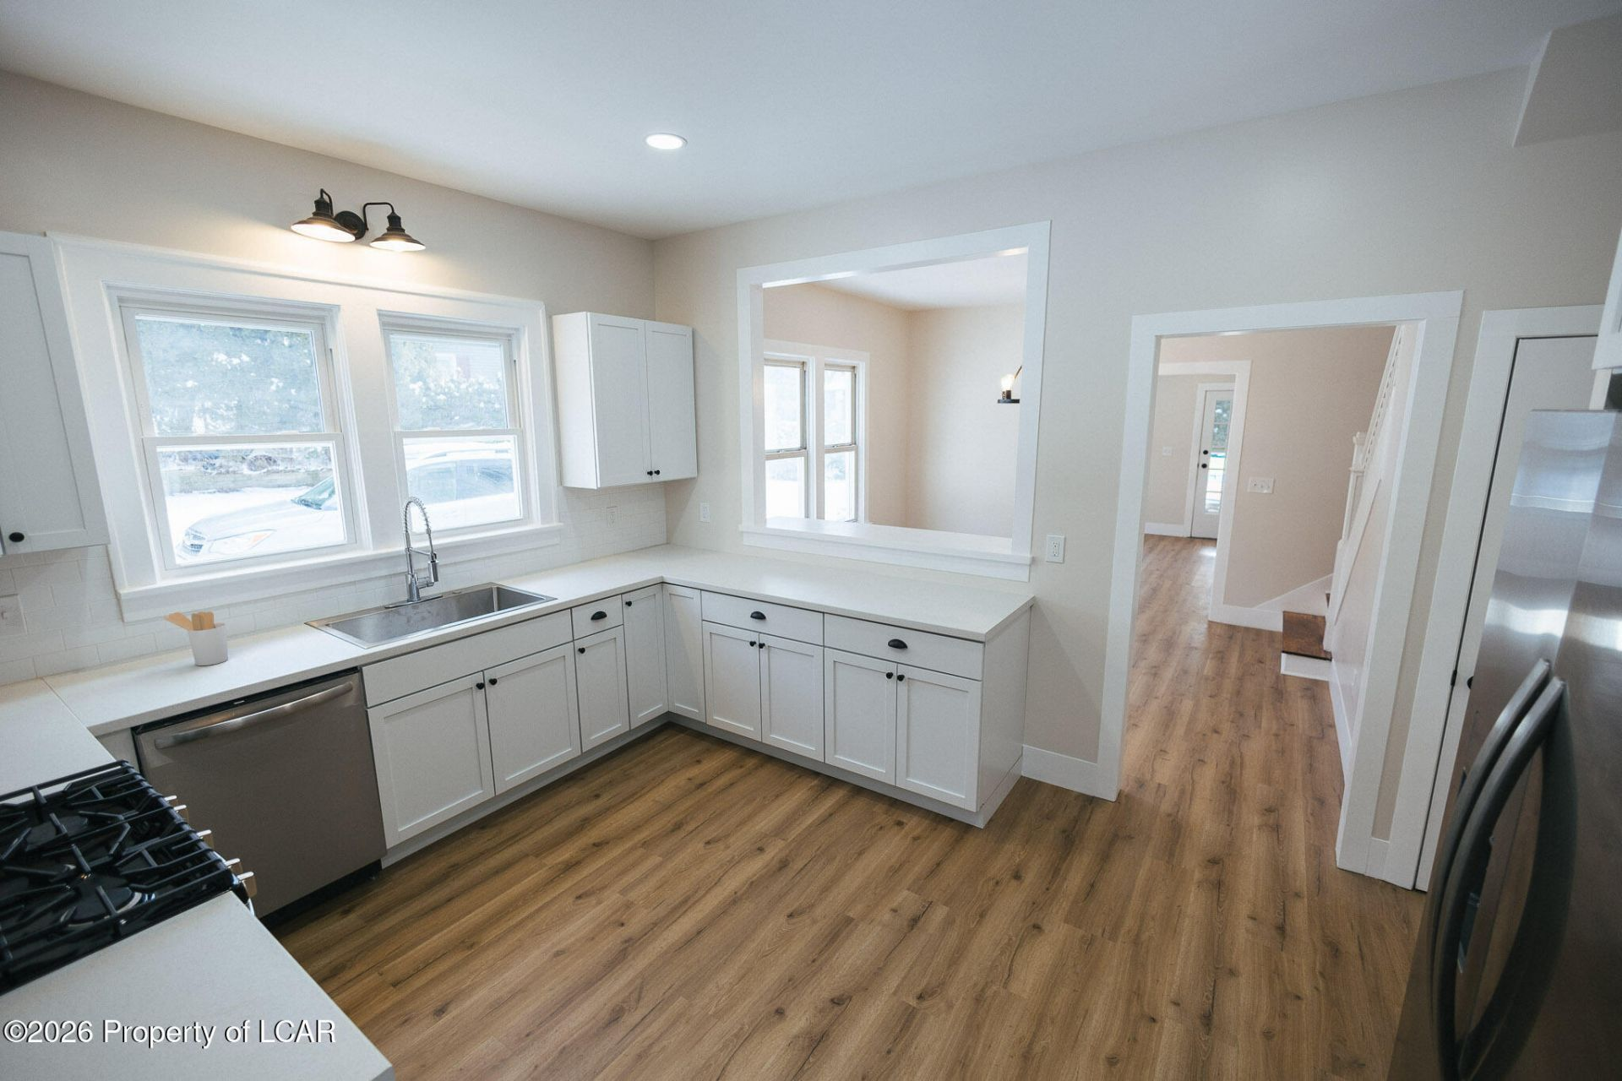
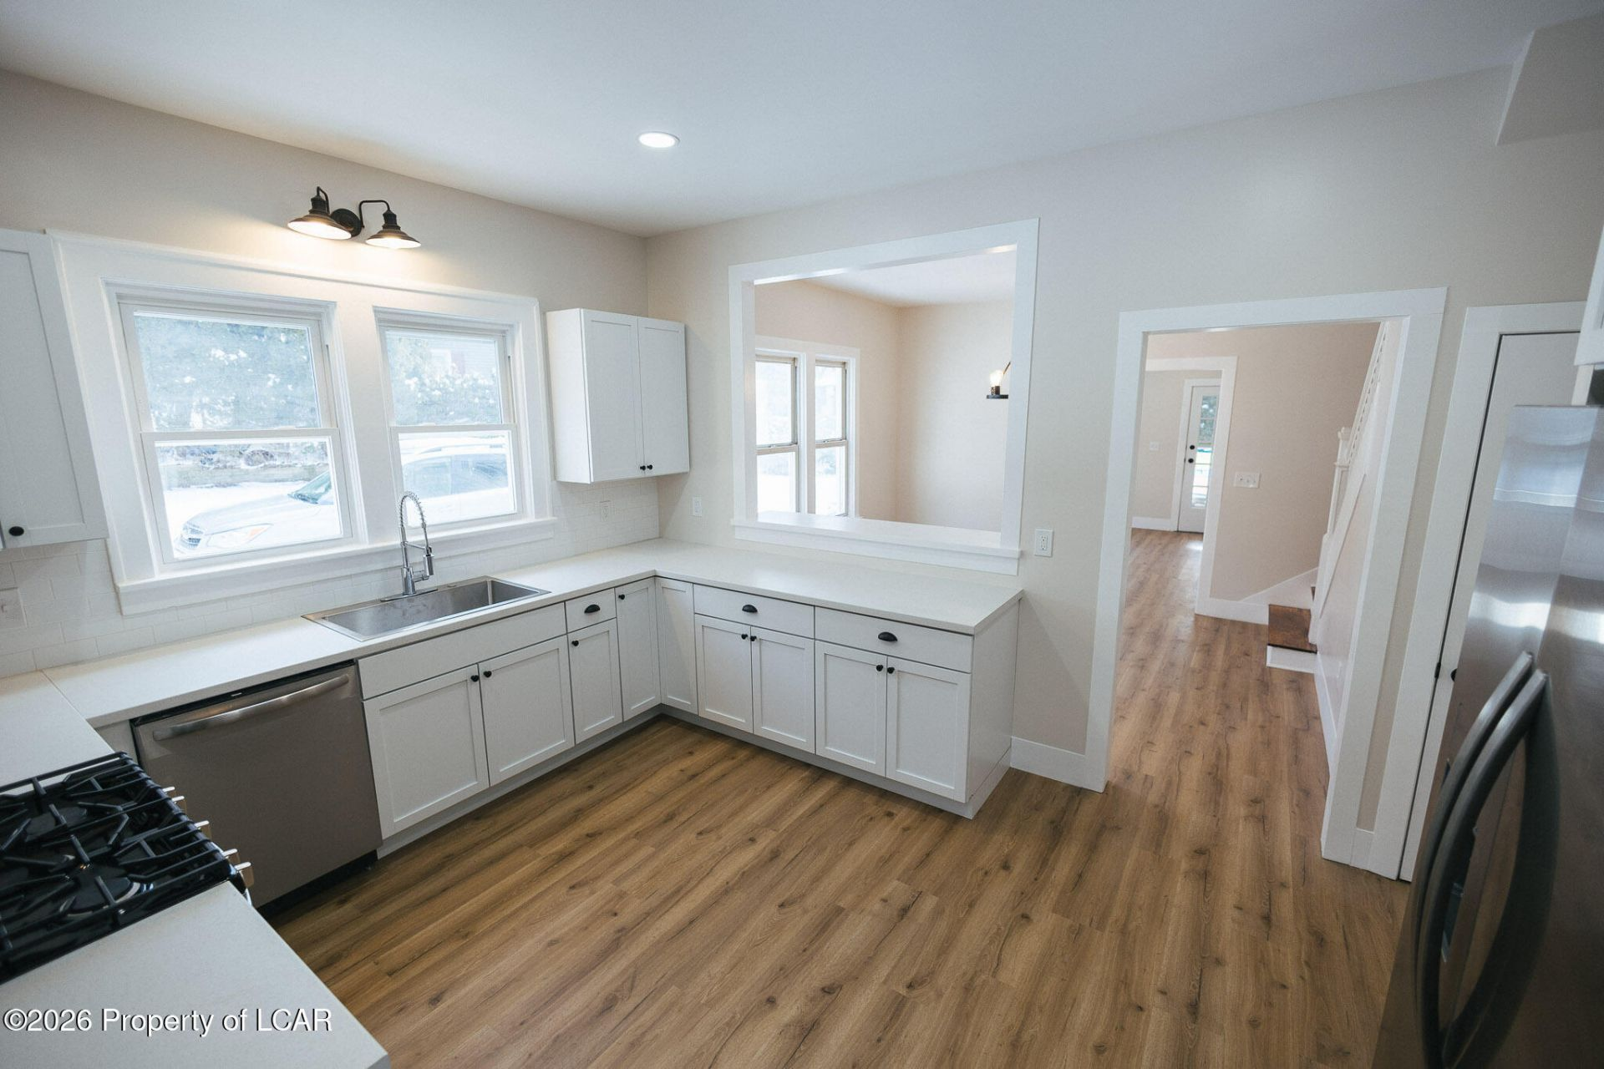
- utensil holder (198, 636)
